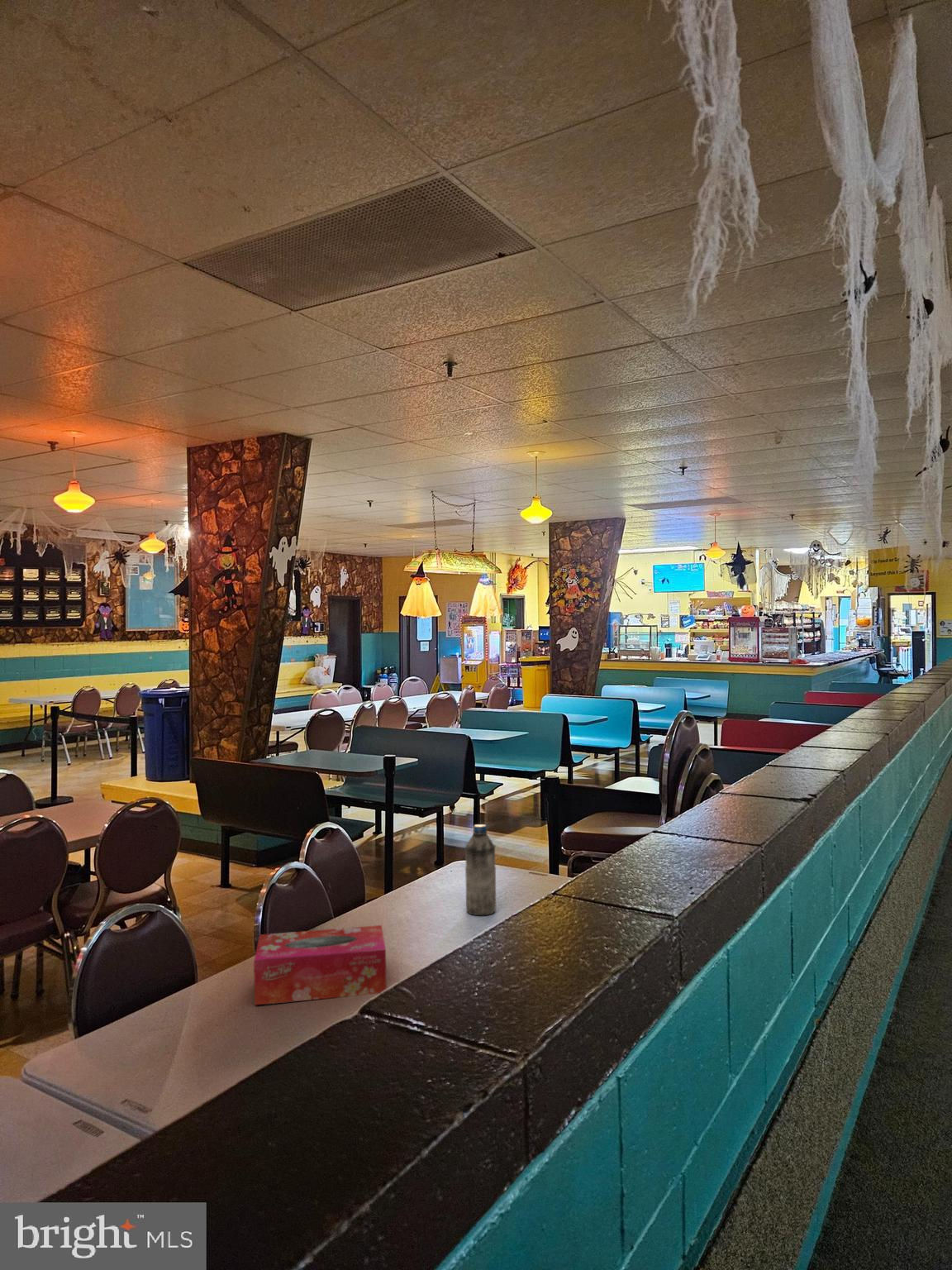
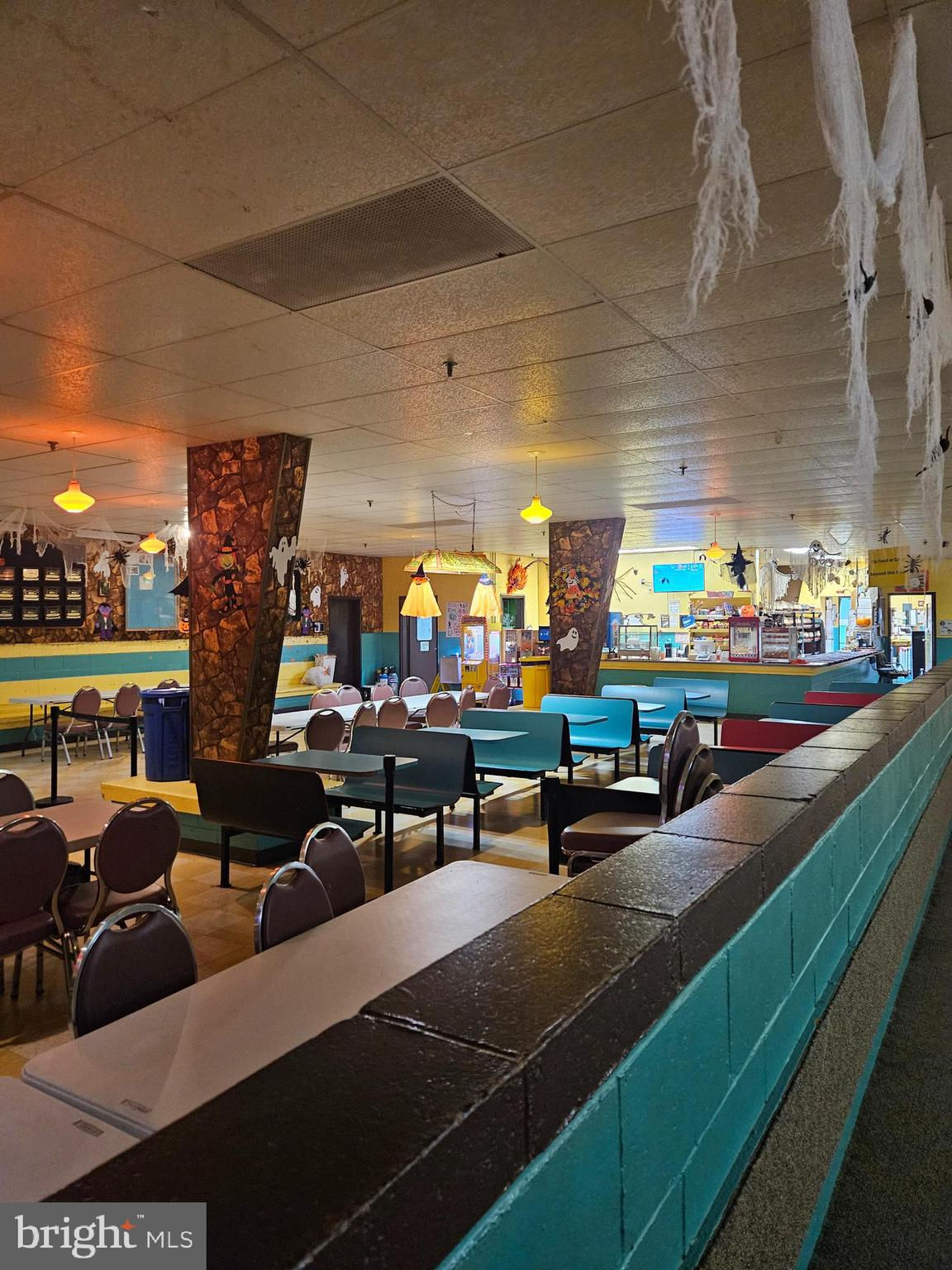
- tissue box (321, 962)
- water bottle (480, 867)
